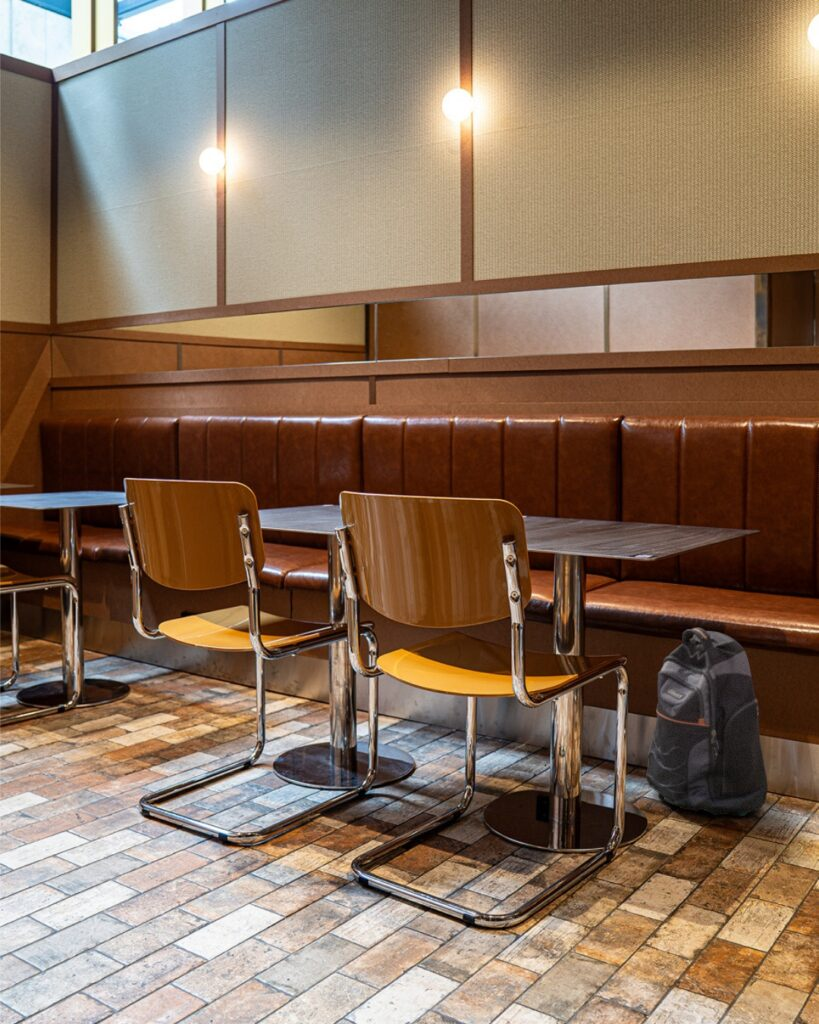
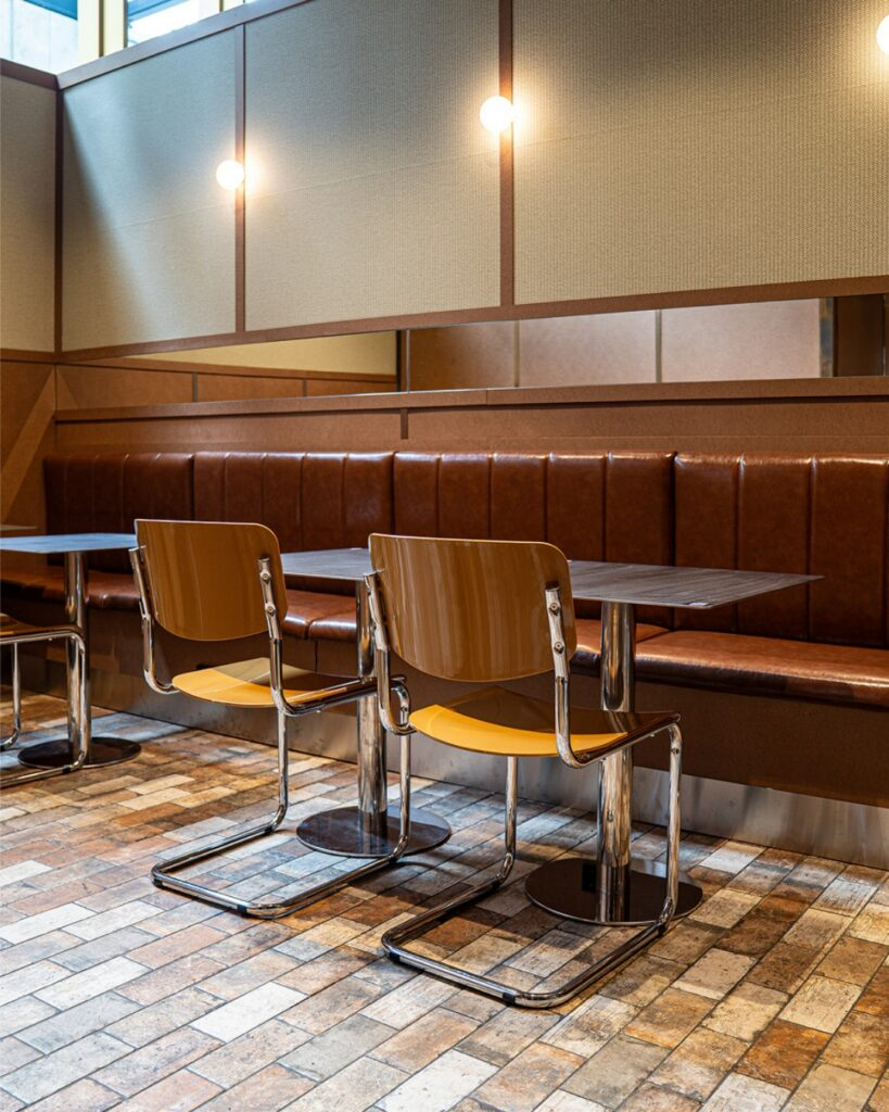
- backpack (708, 714)
